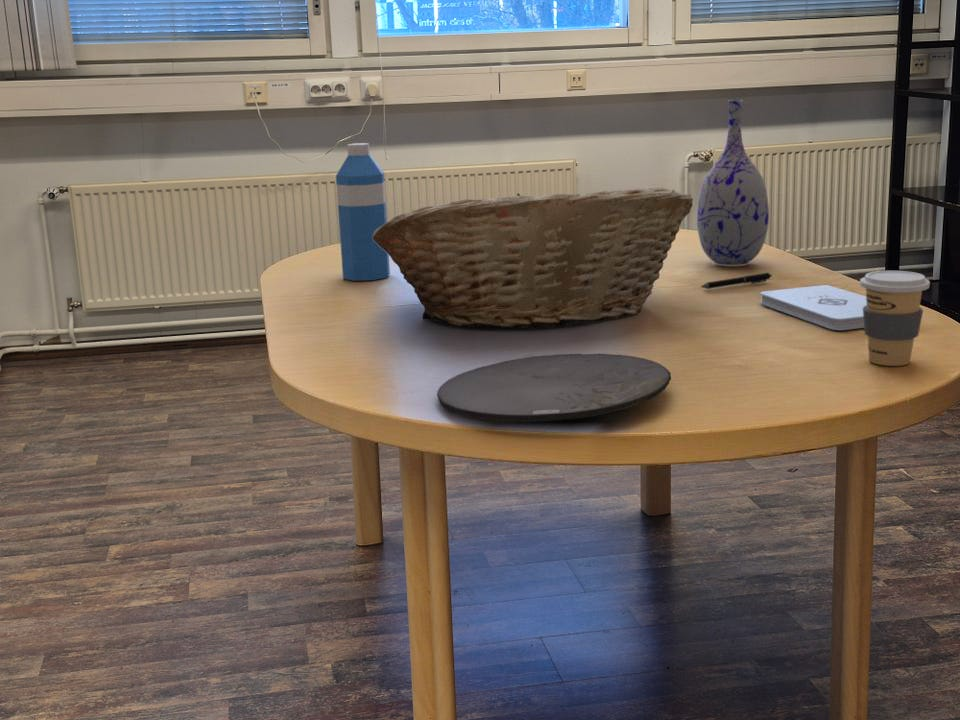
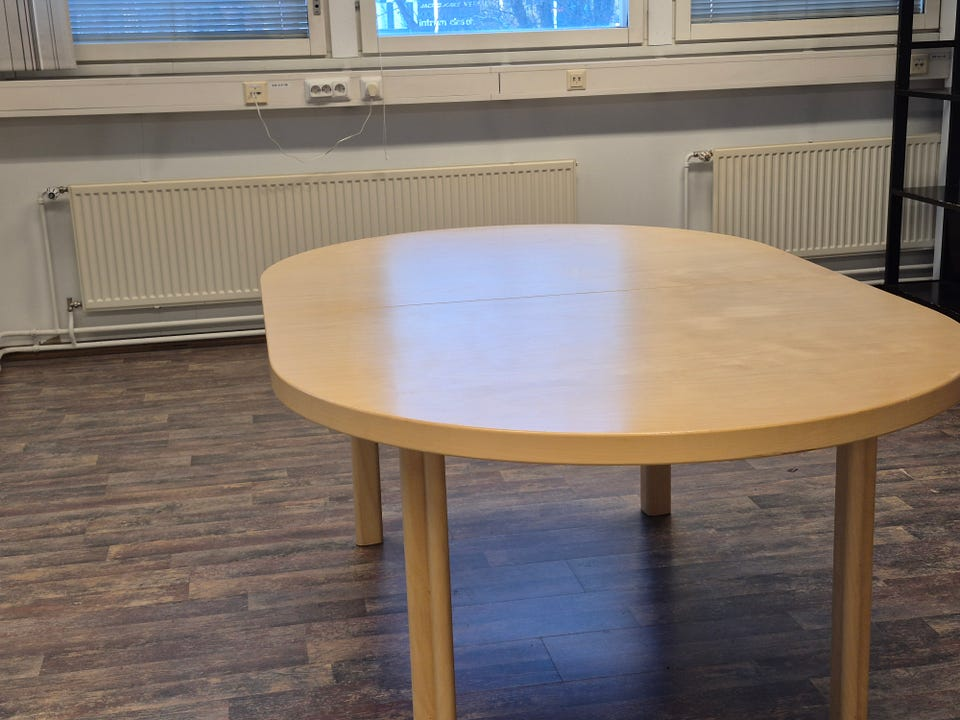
- coffee cup (892, 318)
- vase (733, 183)
- plate (553, 384)
- notepad (830, 306)
- pen (735, 280)
- water bottle (362, 211)
- fruit basket (533, 247)
